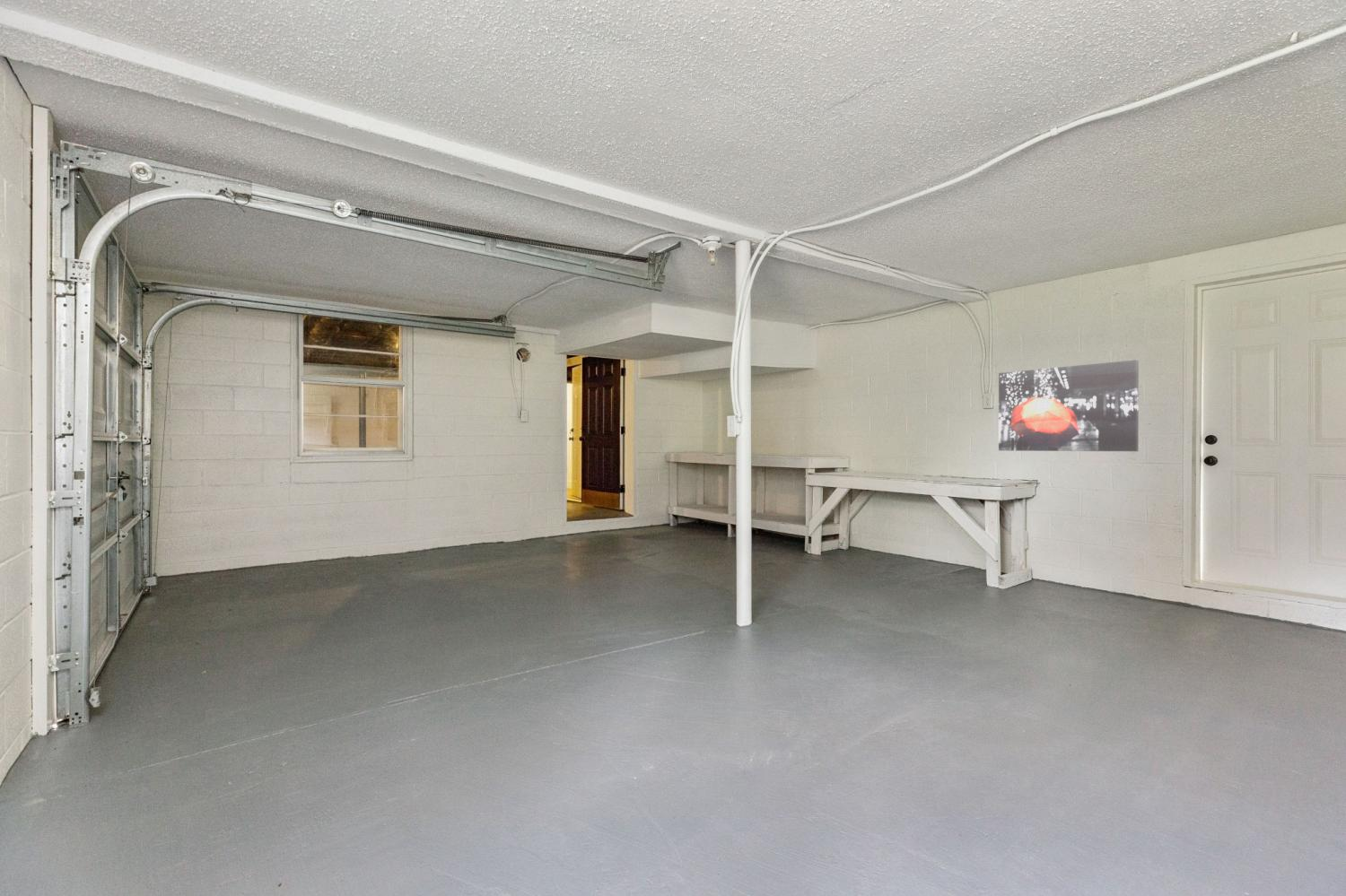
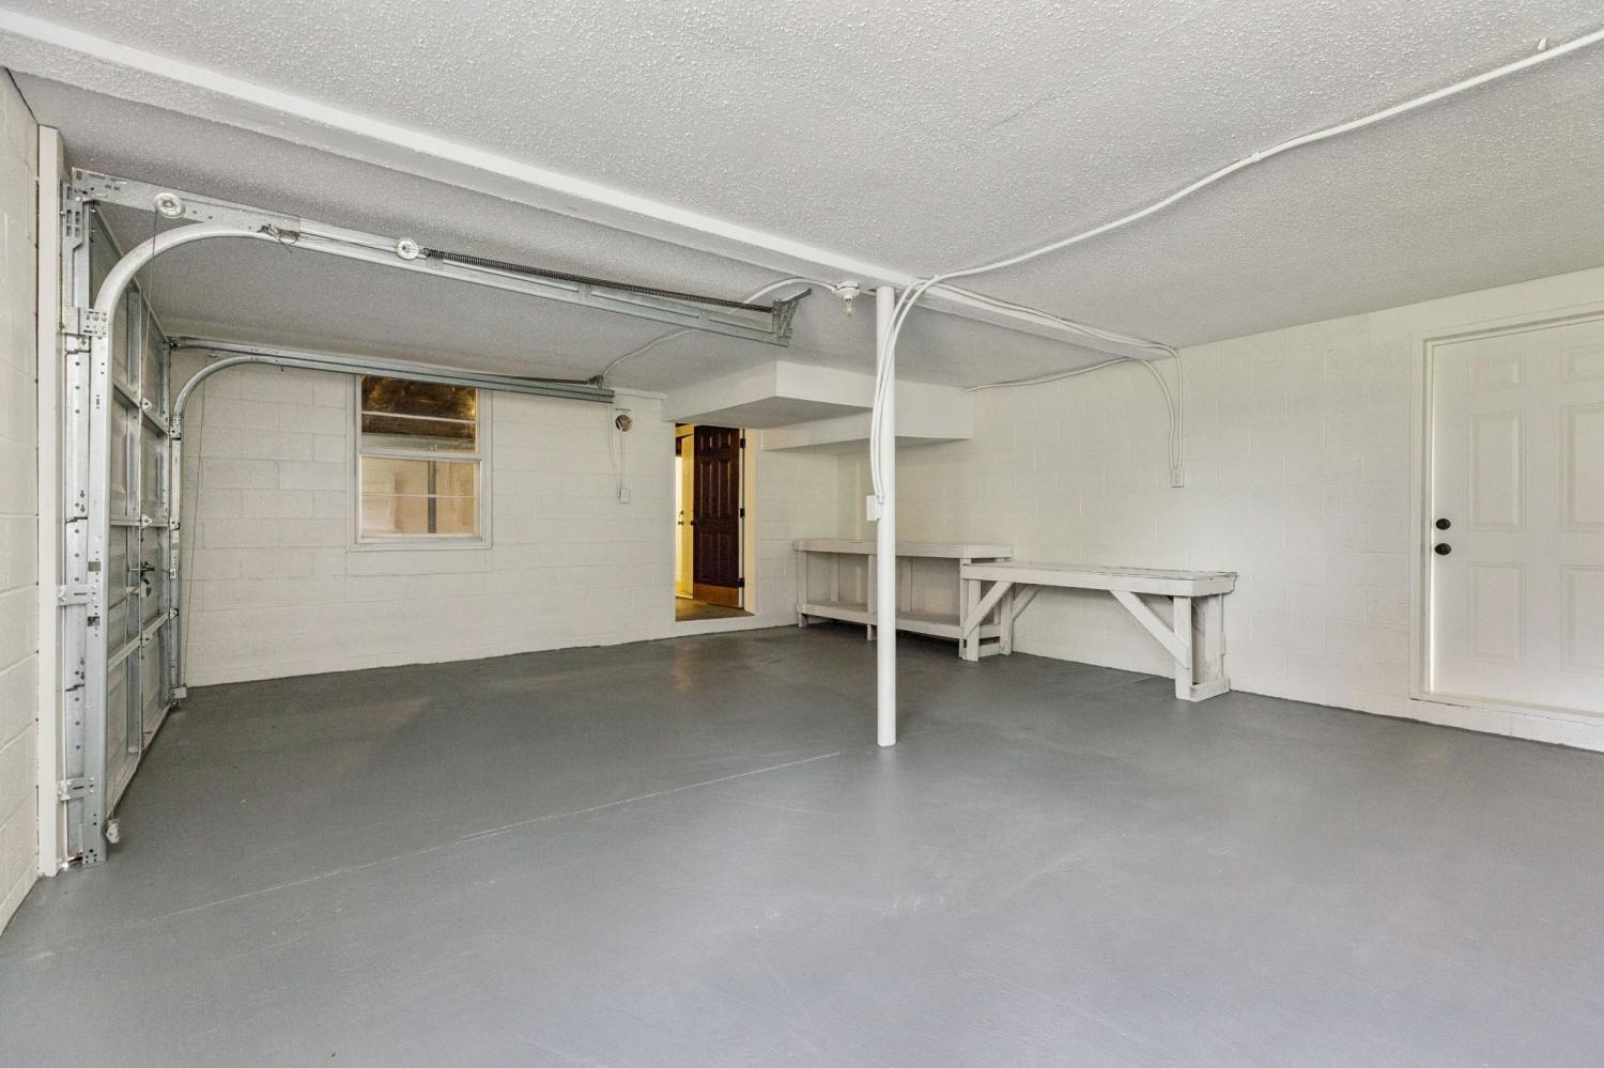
- wall art (1062, 409)
